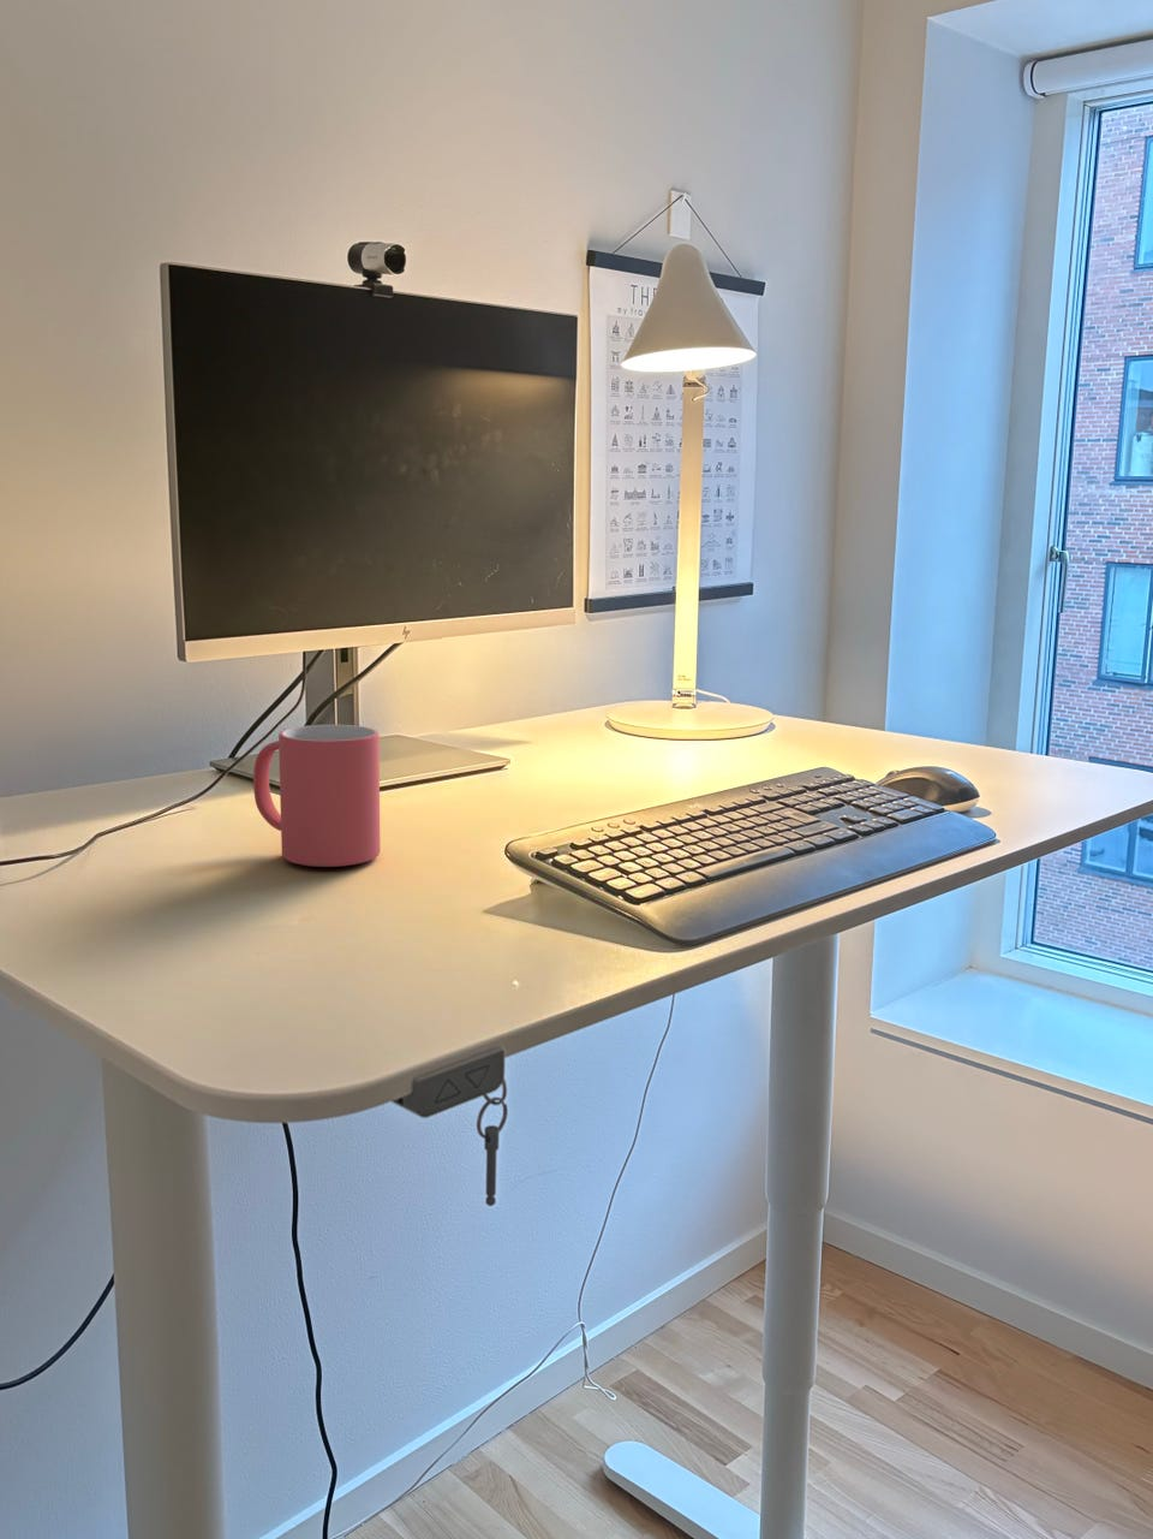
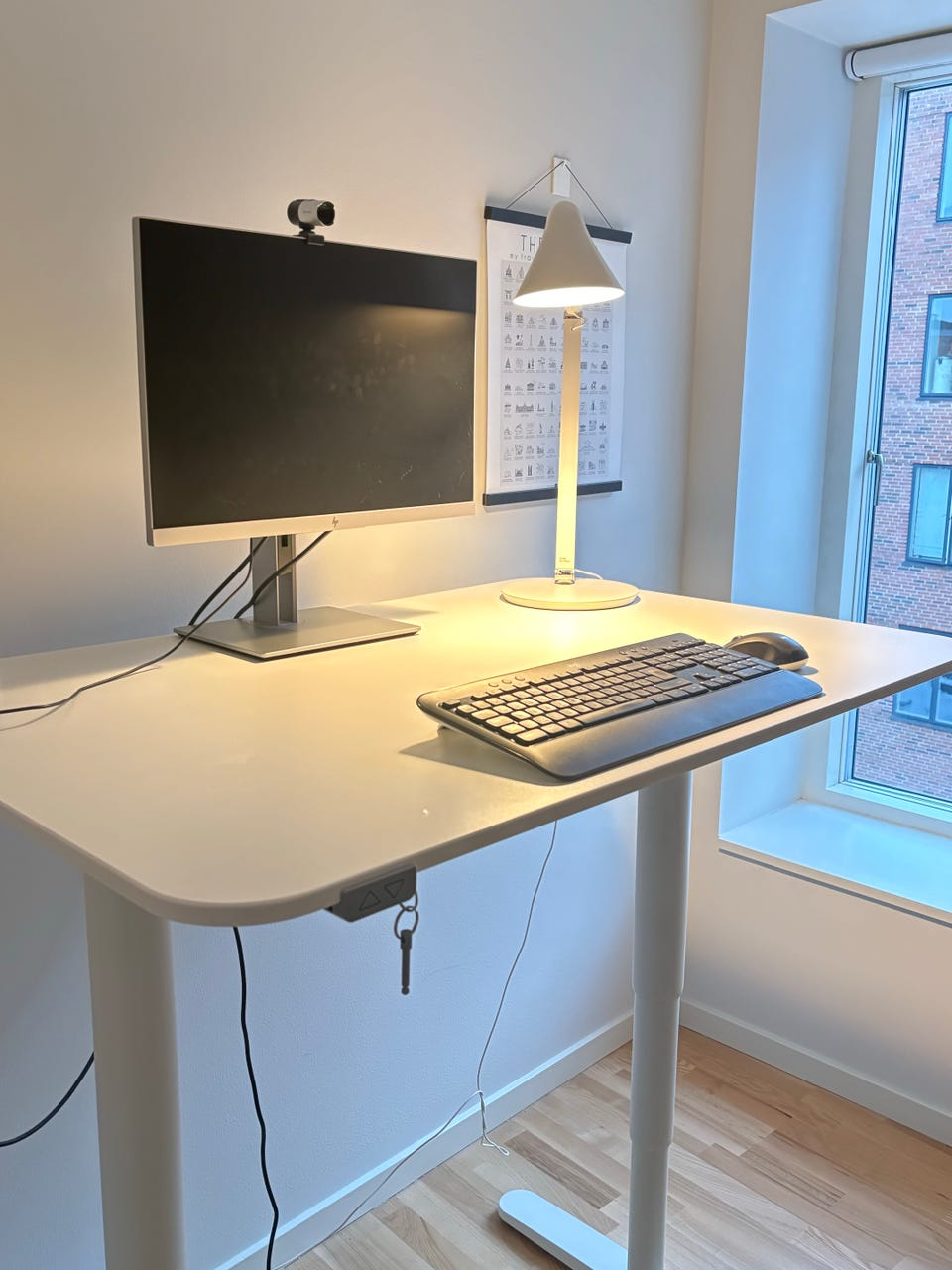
- mug (312, 791)
